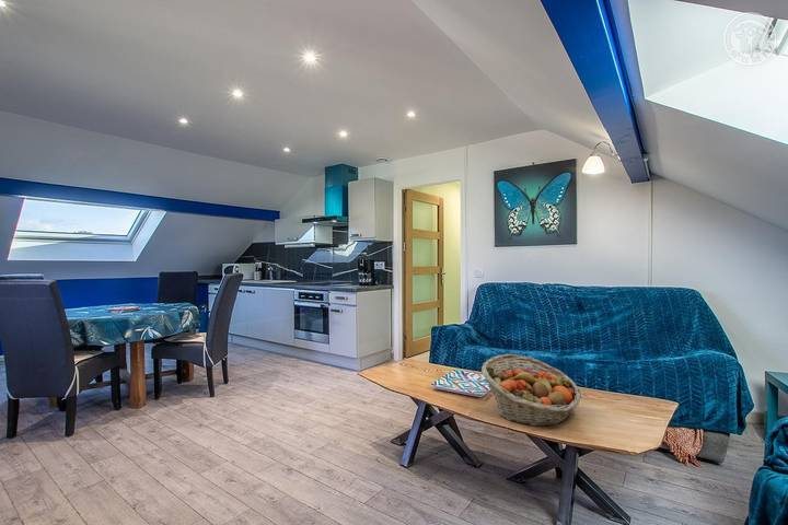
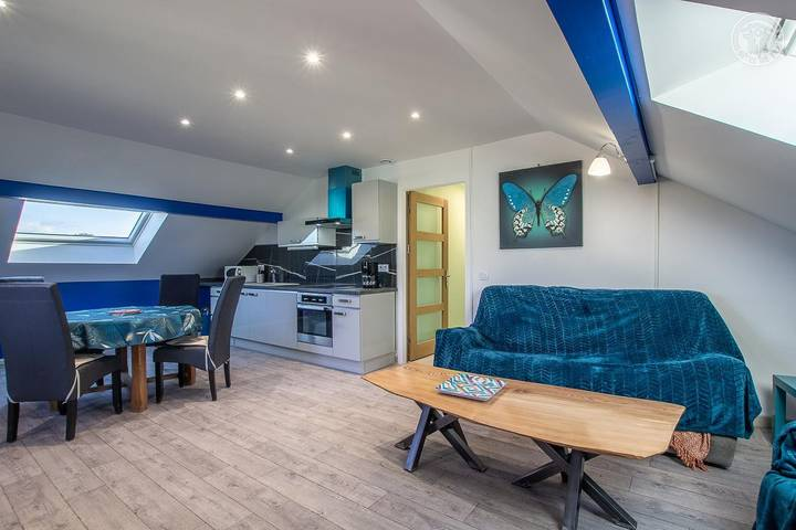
- fruit basket (530, 387)
